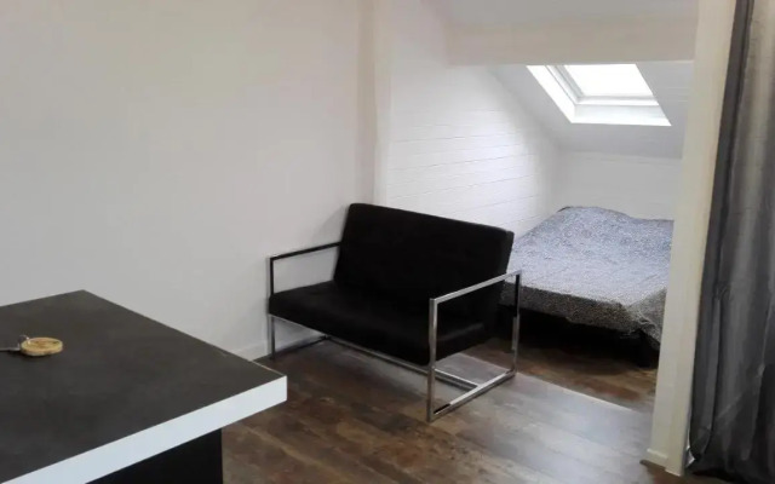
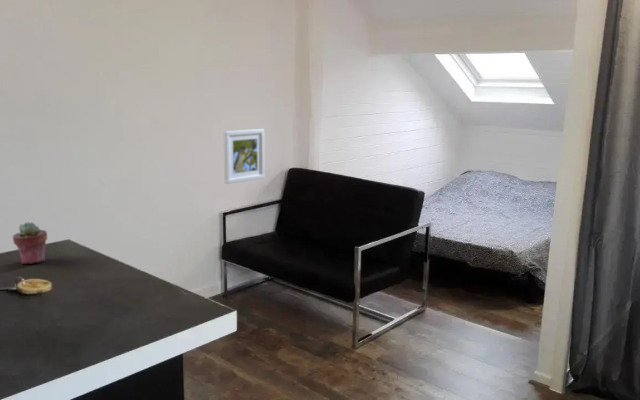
+ potted succulent (30, 241)
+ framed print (244, 155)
